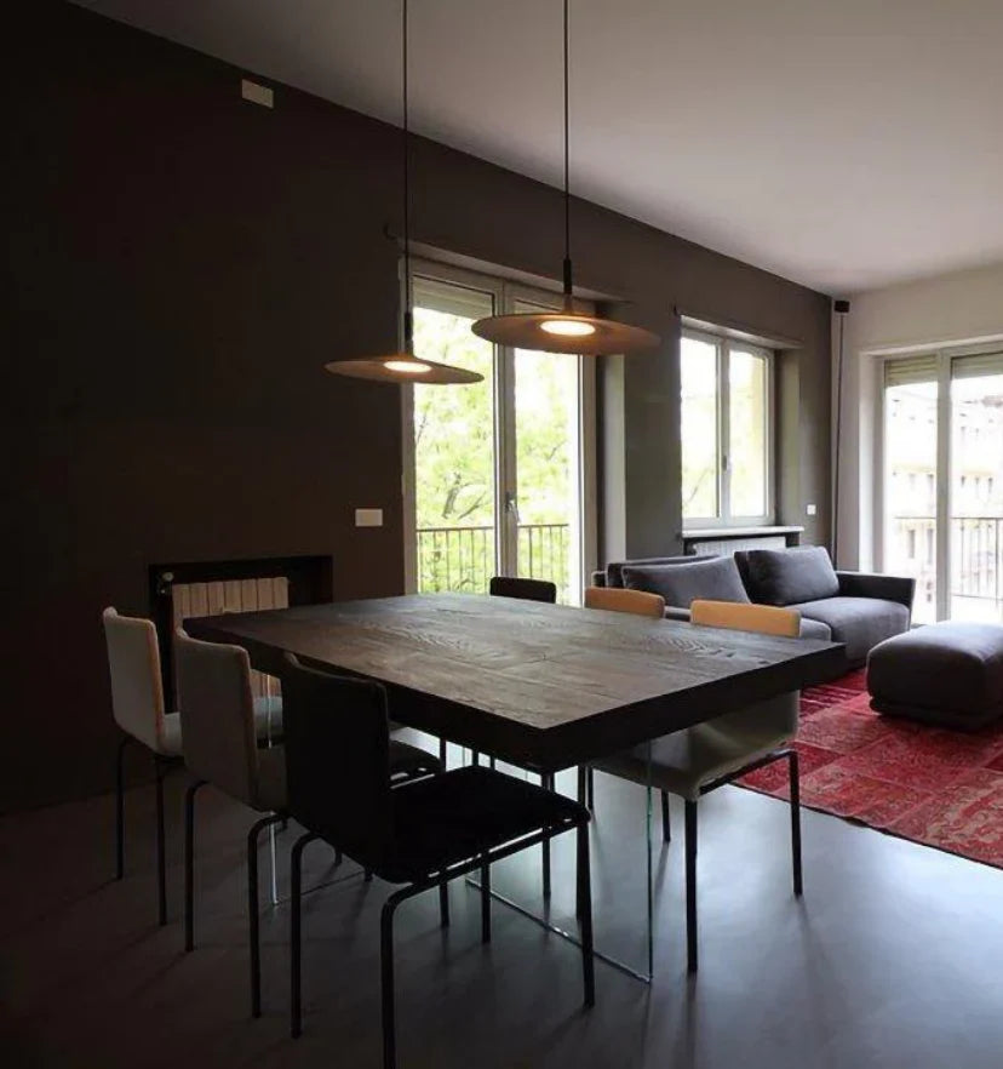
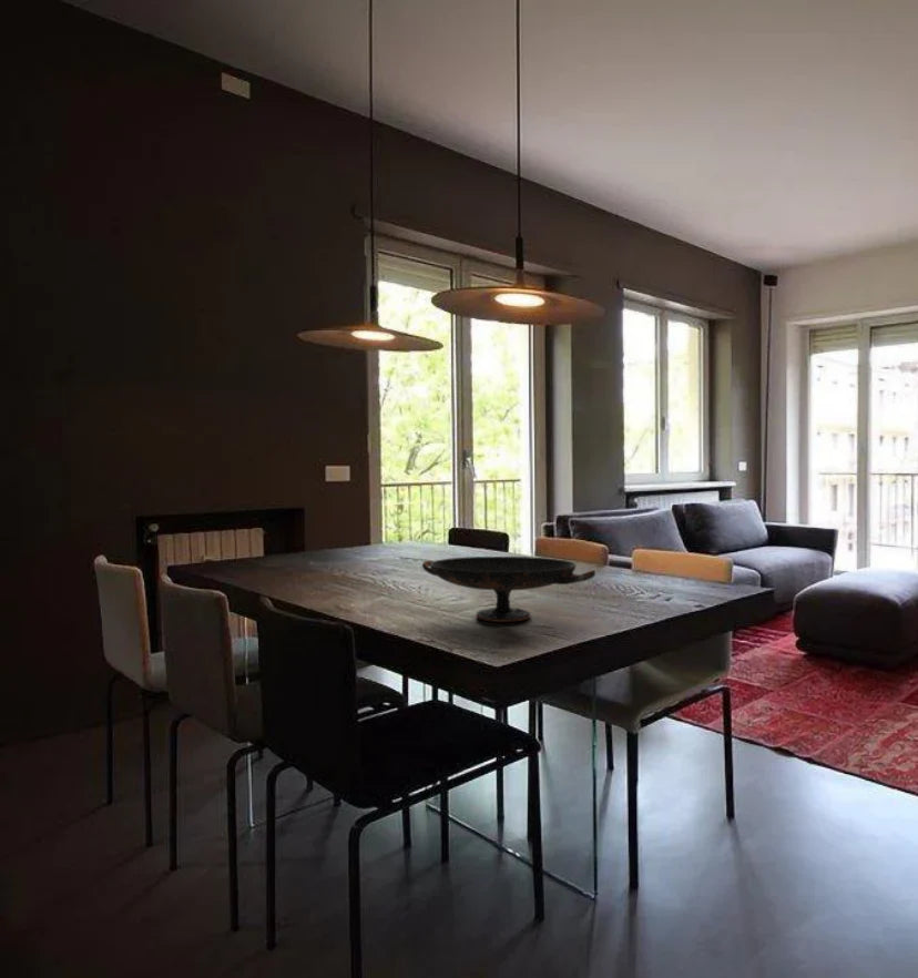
+ decorative bowl (503, 588)
